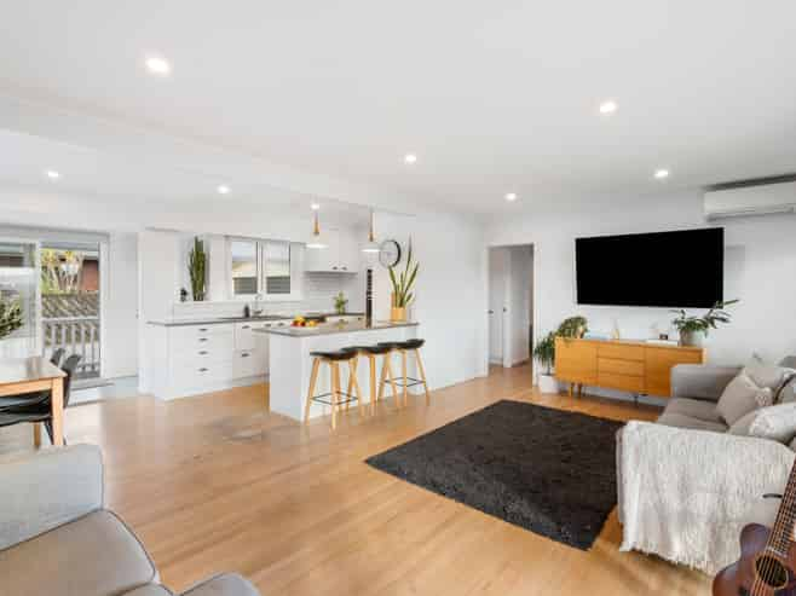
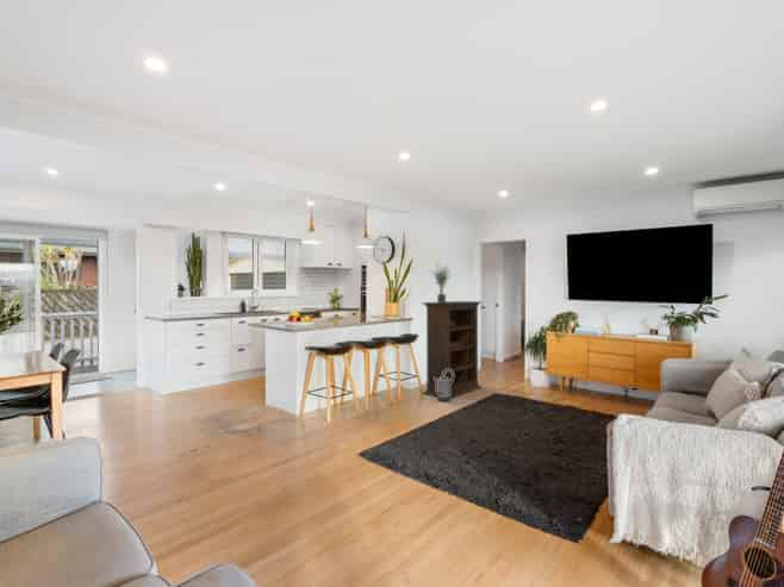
+ watering can (443, 385)
+ bookcase (453, 345)
+ potted plant (442, 281)
